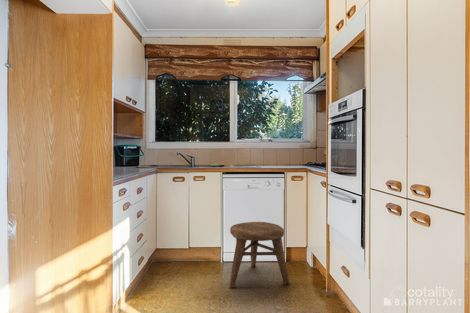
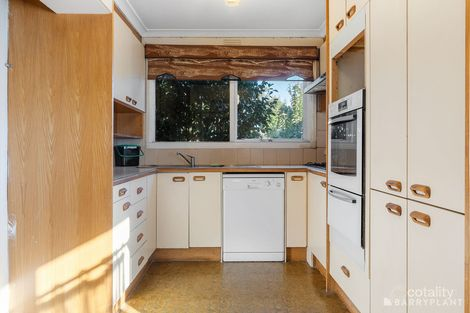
- stool (259, 253)
